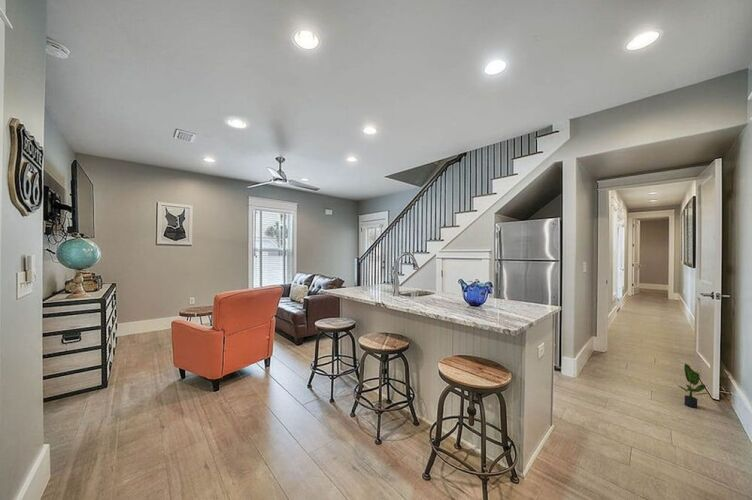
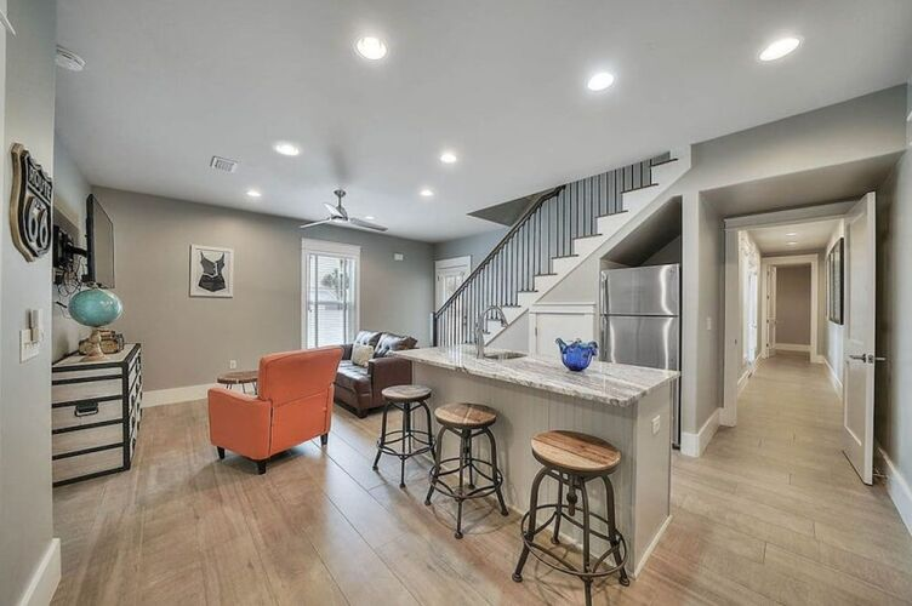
- potted plant (693, 386)
